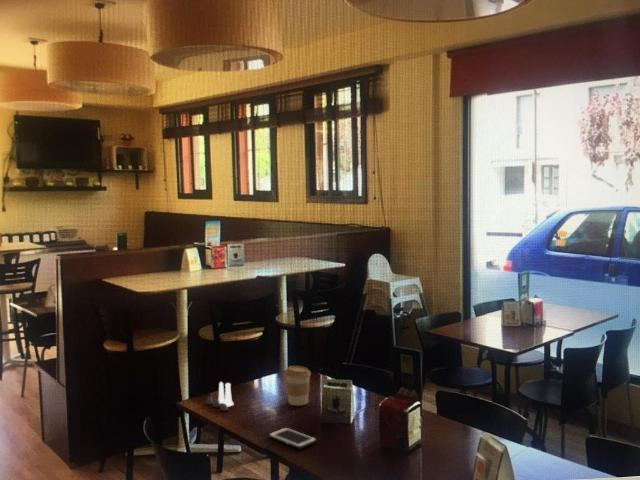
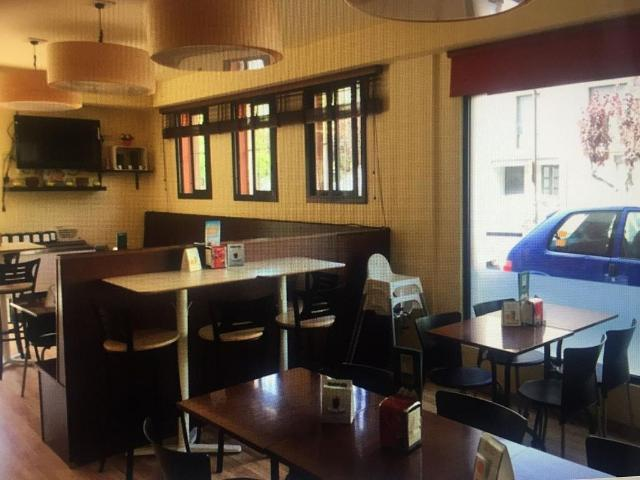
- cell phone (292, 437)
- salt and pepper shaker set (221, 394)
- coffee cup (298, 384)
